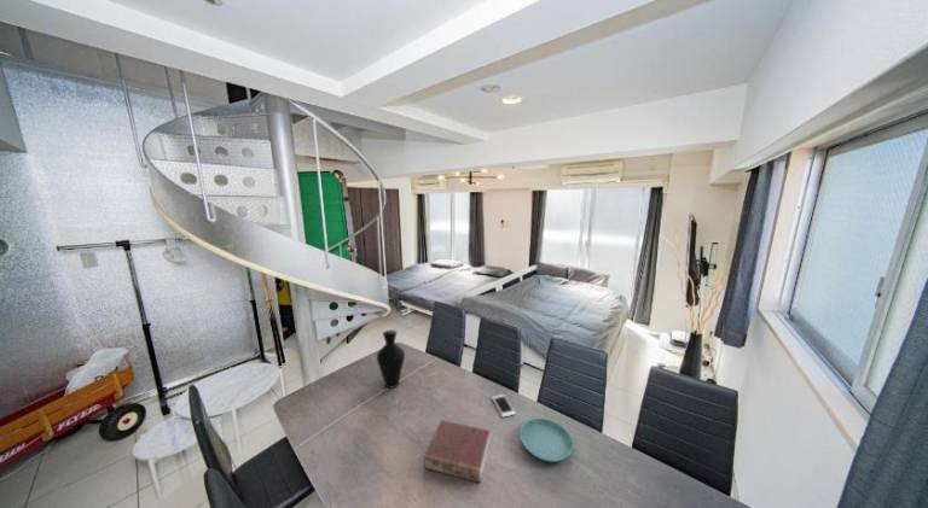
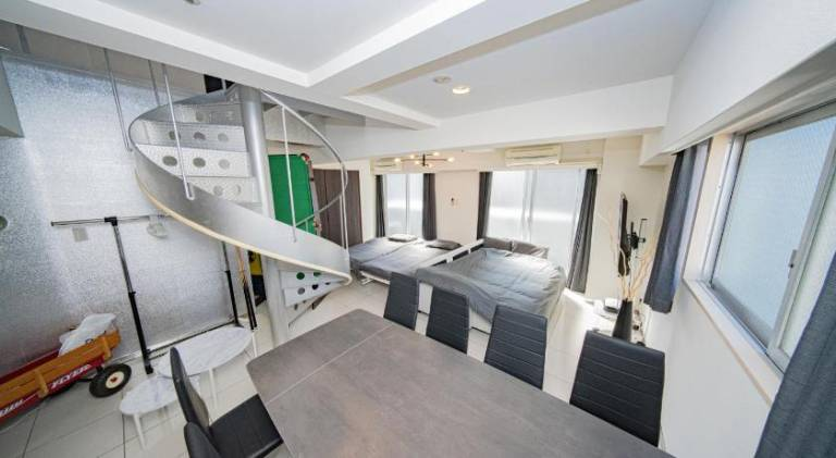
- vase (390, 358)
- book (458, 448)
- saucer (545, 439)
- cell phone (503, 404)
